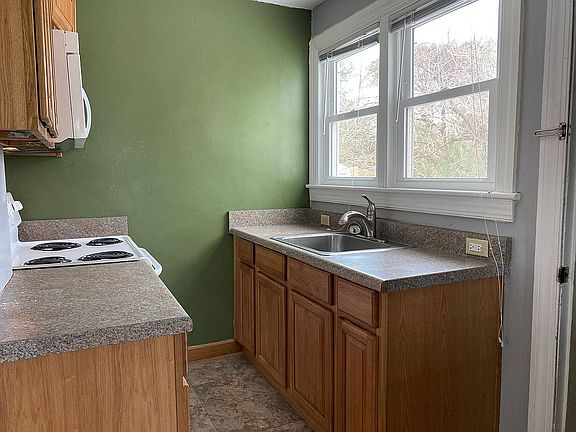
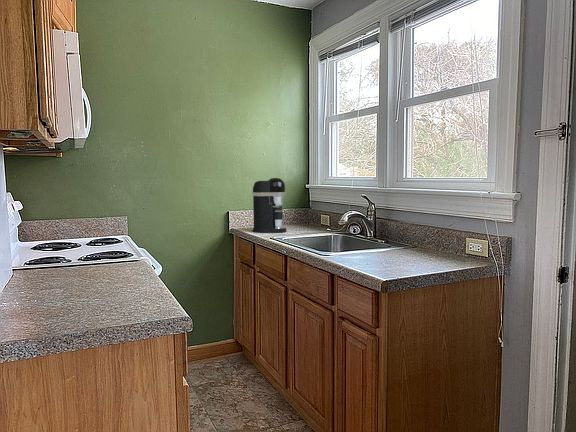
+ coffee maker (269, 204)
